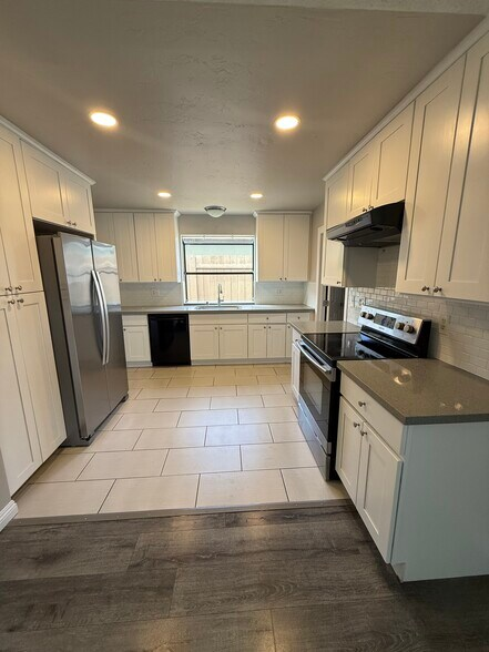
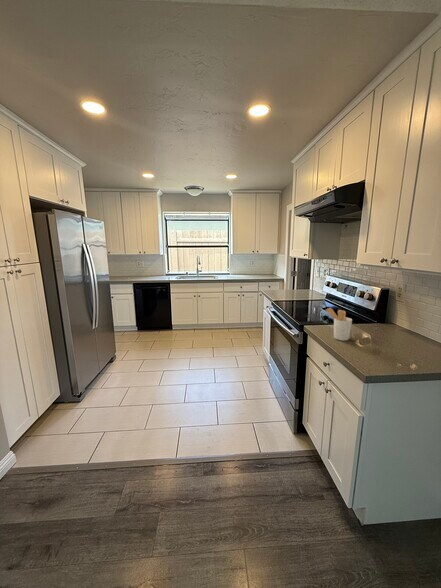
+ utensil holder (337, 323)
